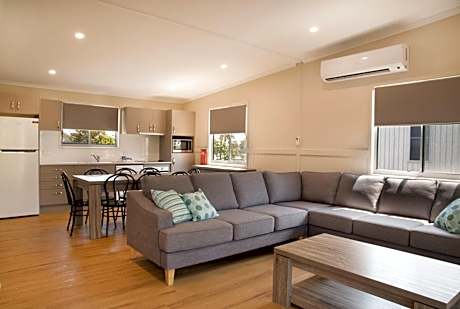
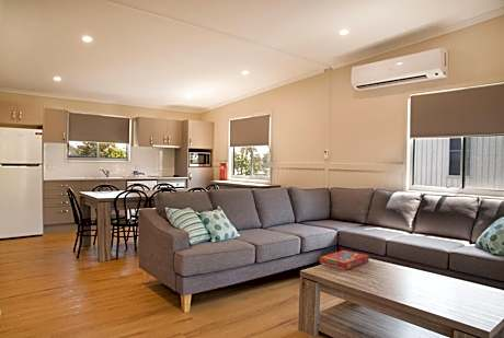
+ snack box (344, 259)
